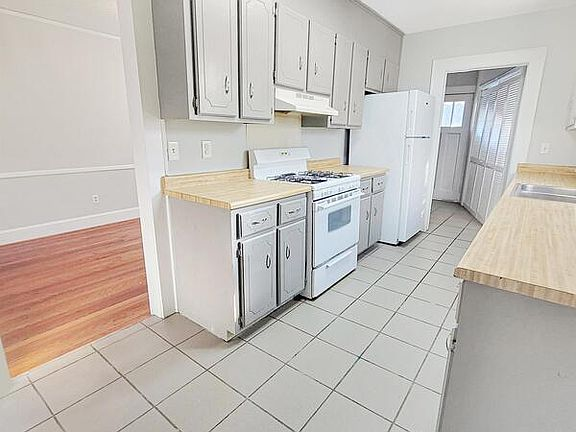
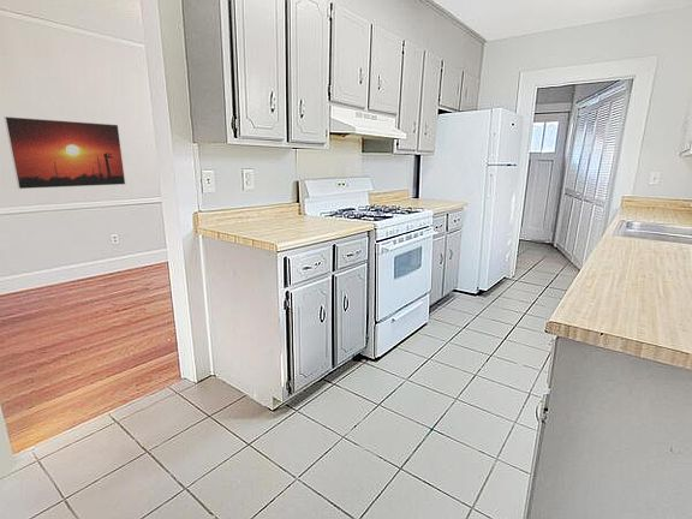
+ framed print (71, 154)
